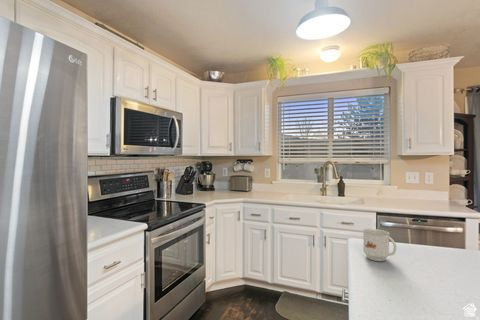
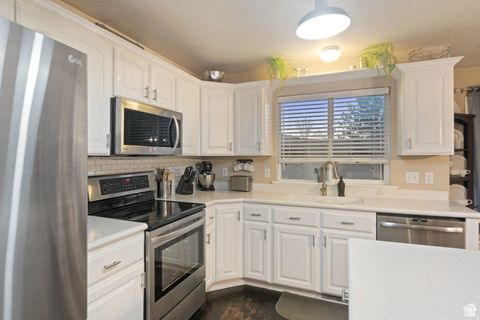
- mug (379, 245)
